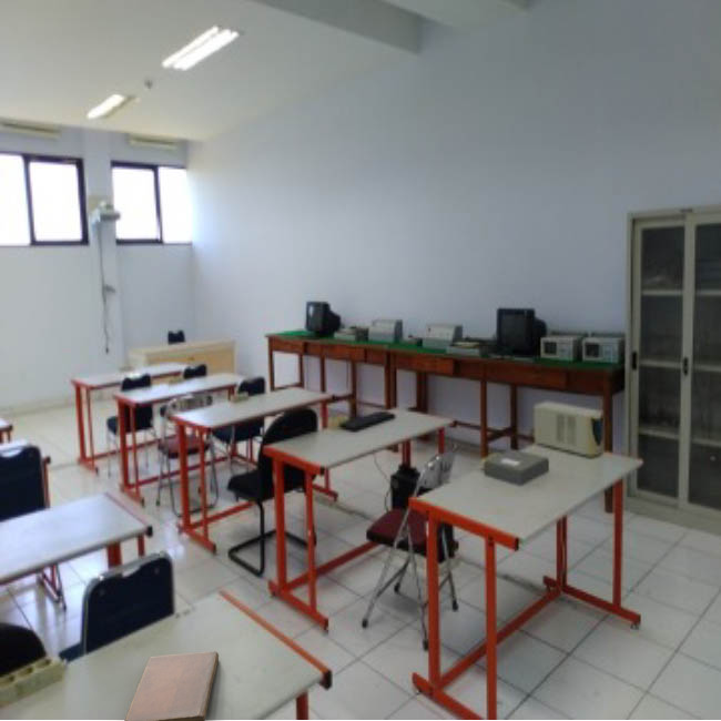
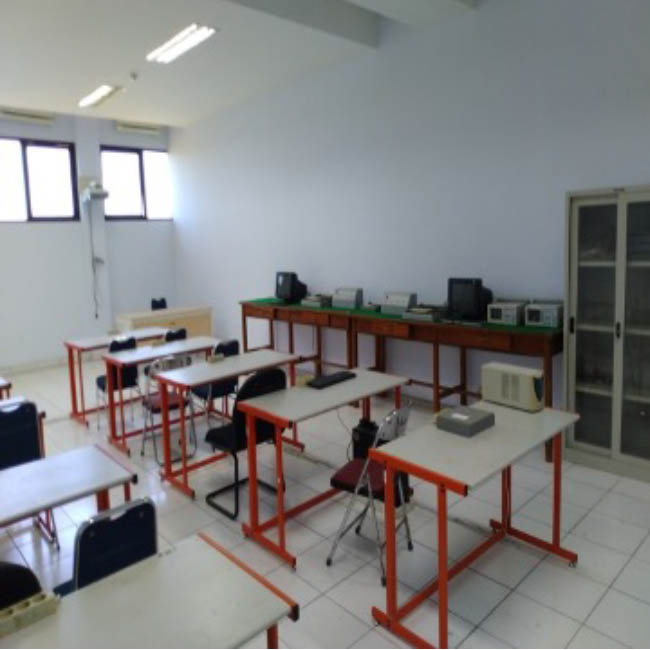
- notebook (175, 689)
